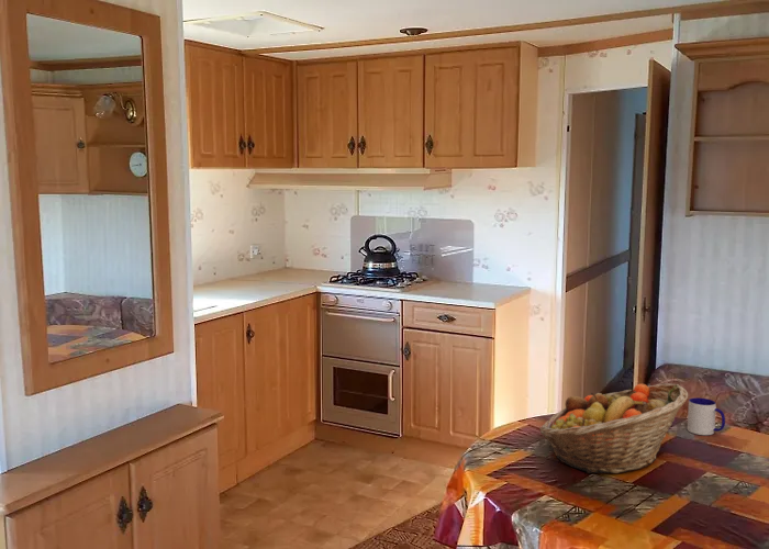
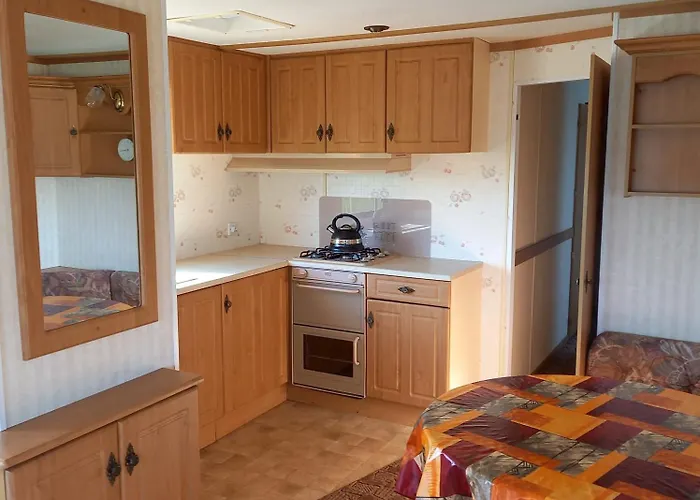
- mug (706, 417)
- fruit basket (613, 421)
